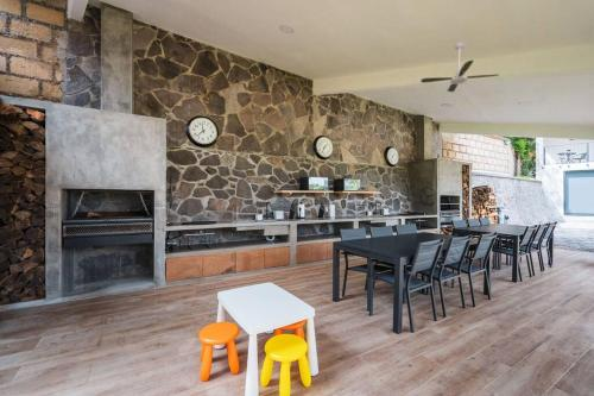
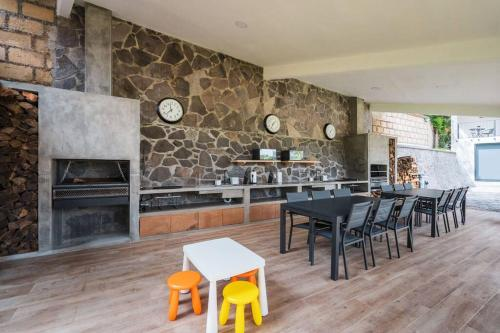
- ceiling fan (459, 63)
